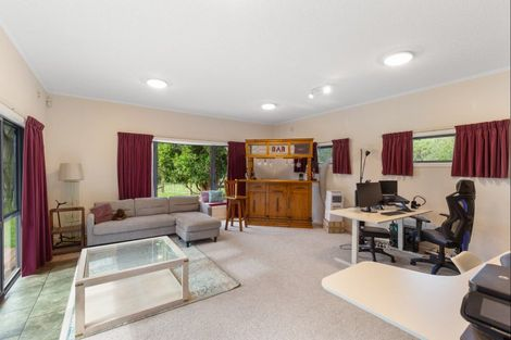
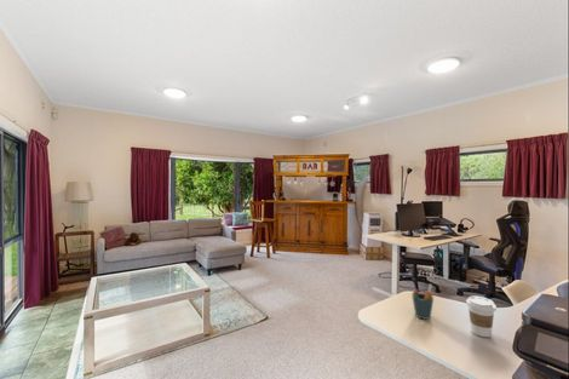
+ coffee cup (481, 316)
+ pen holder (423, 300)
